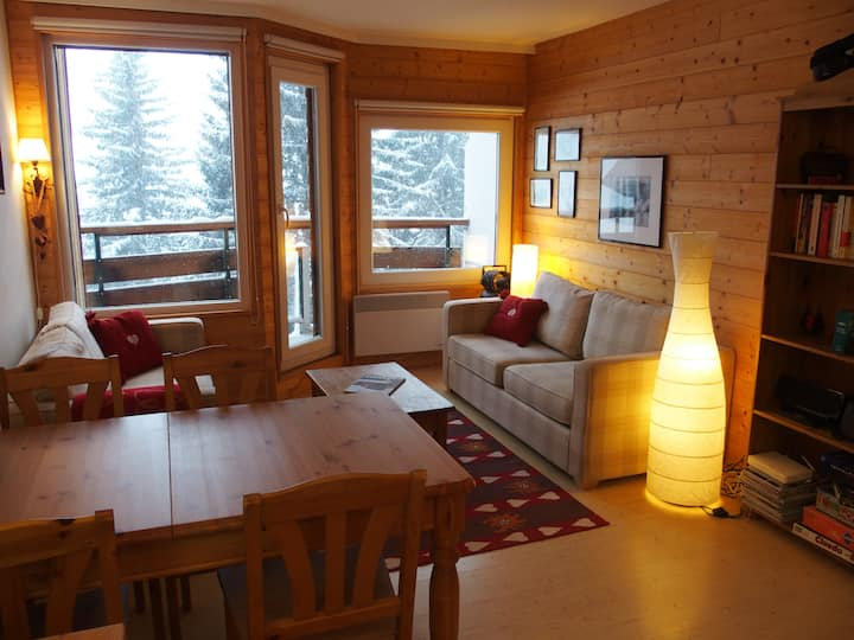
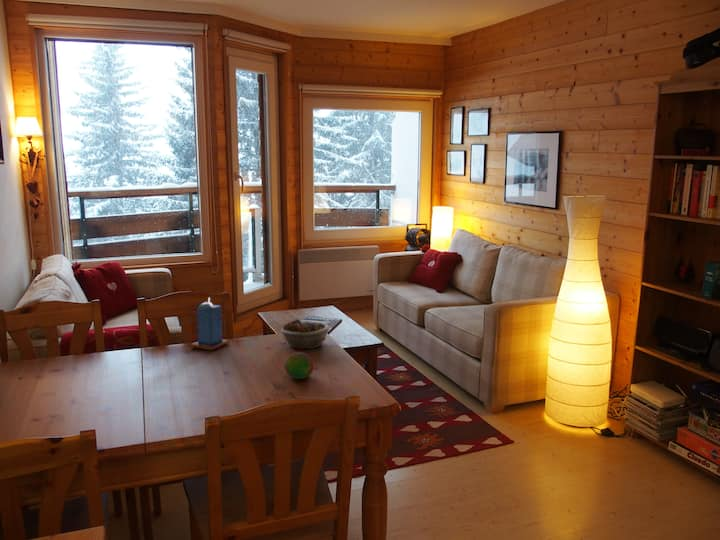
+ succulent planter (305, 332)
+ candle (208, 322)
+ fruit (299, 365)
